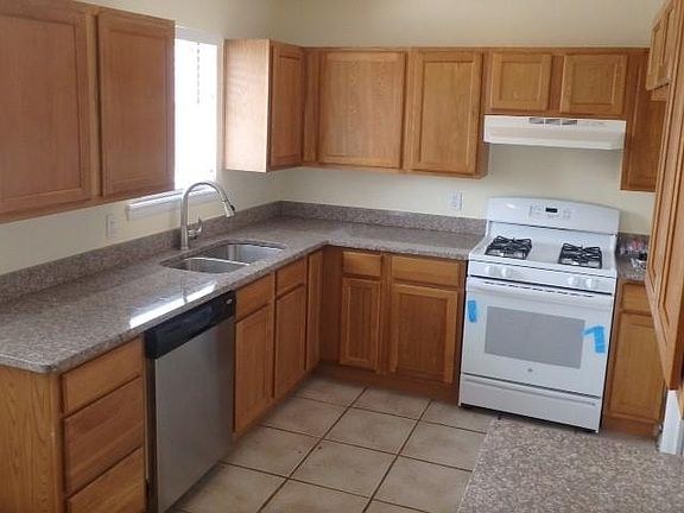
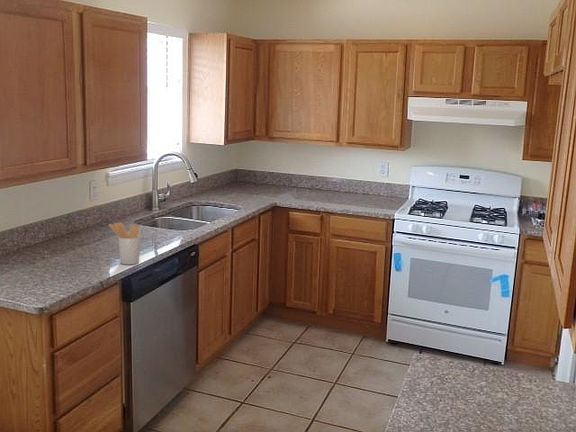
+ utensil holder (125, 242)
